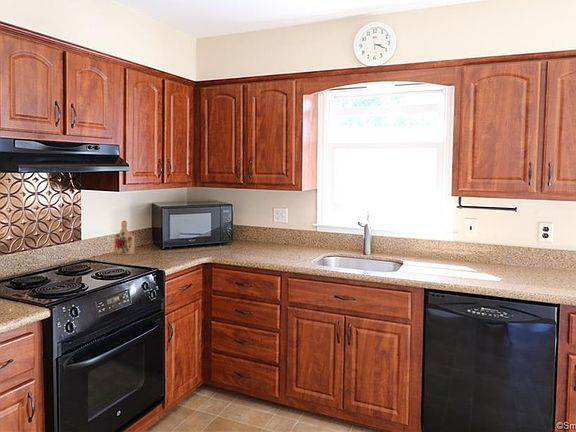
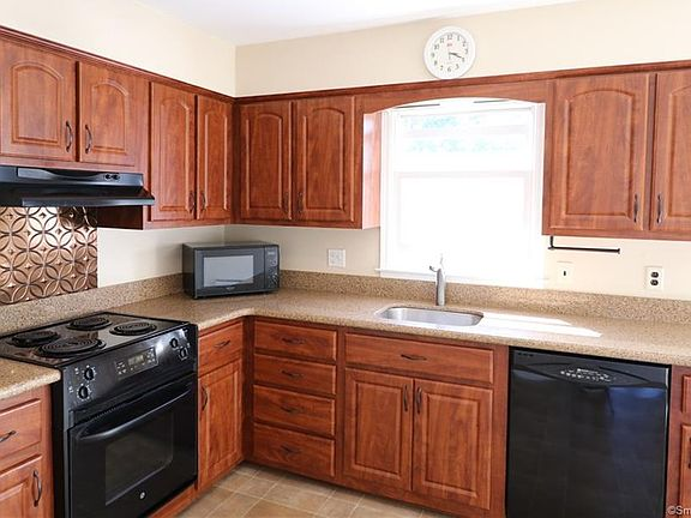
- cutting board (123, 237)
